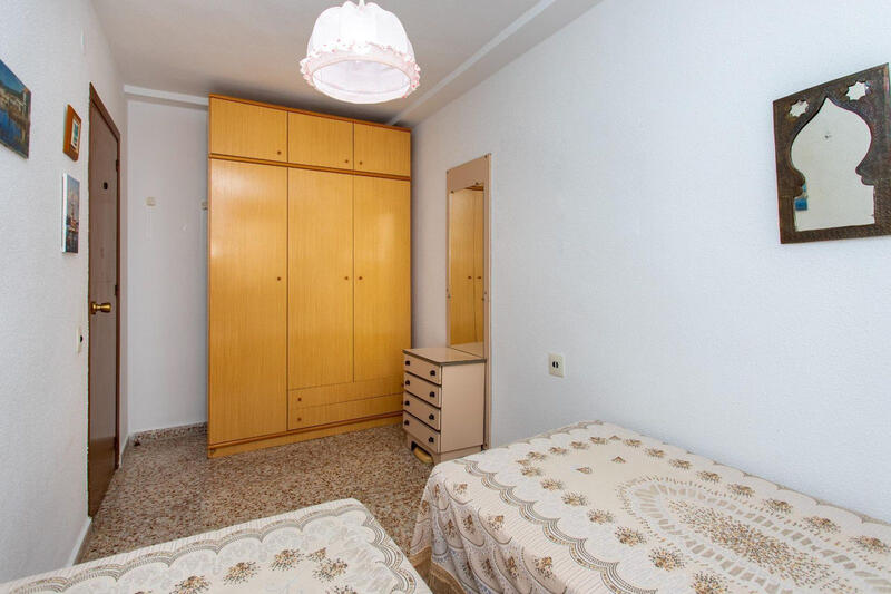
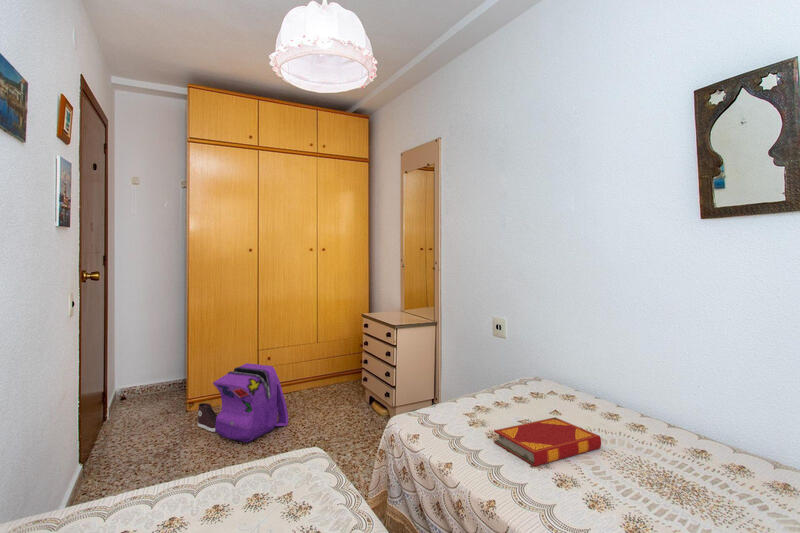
+ hardback book (546, 439)
+ backpack (249, 399)
+ shoe (212, 416)
